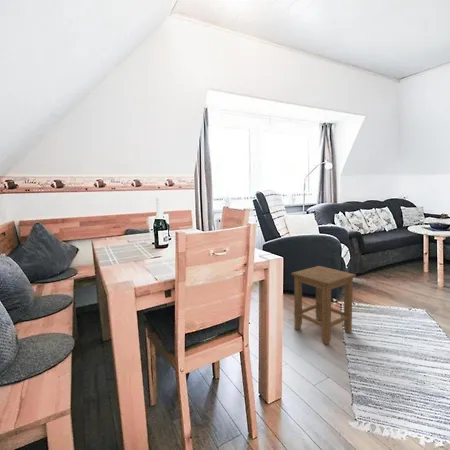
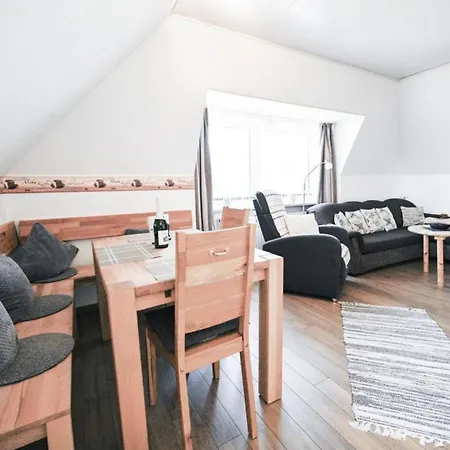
- stool (322, 302)
